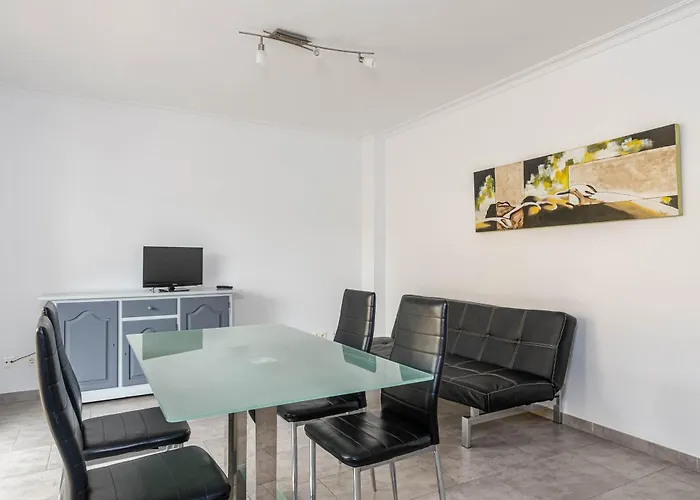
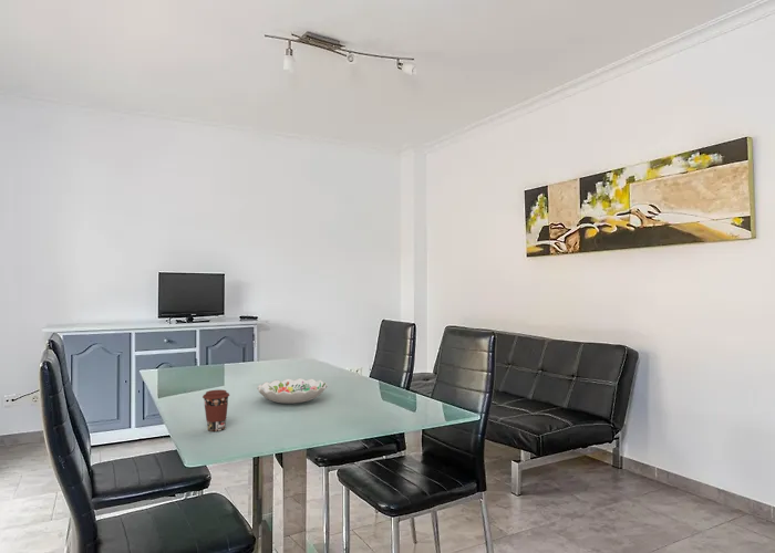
+ decorative bowl (292, 392)
+ coffee cup (216, 410)
